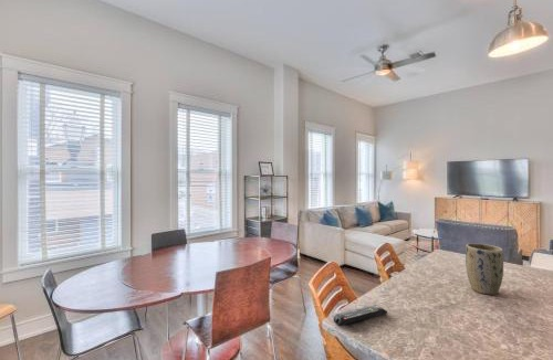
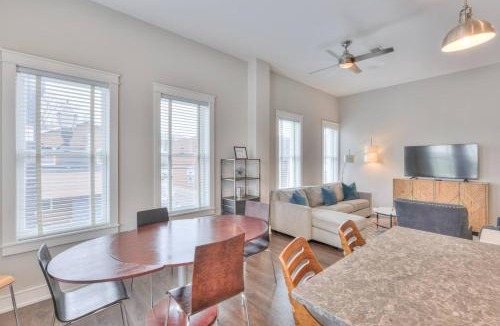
- plant pot (483, 268)
- remote control (361, 315)
